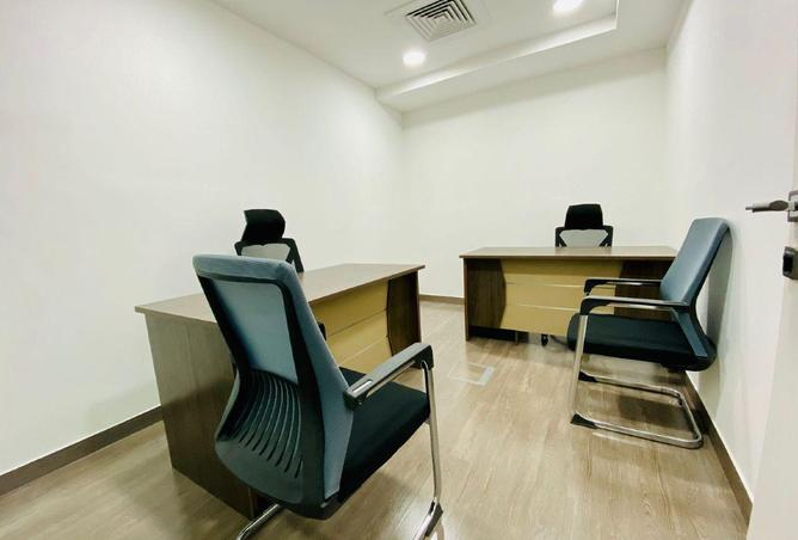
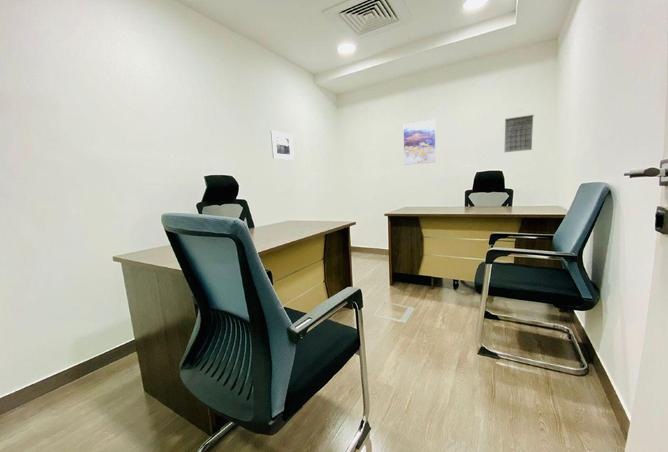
+ wall art (419, 143)
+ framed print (282, 145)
+ calendar (518, 130)
